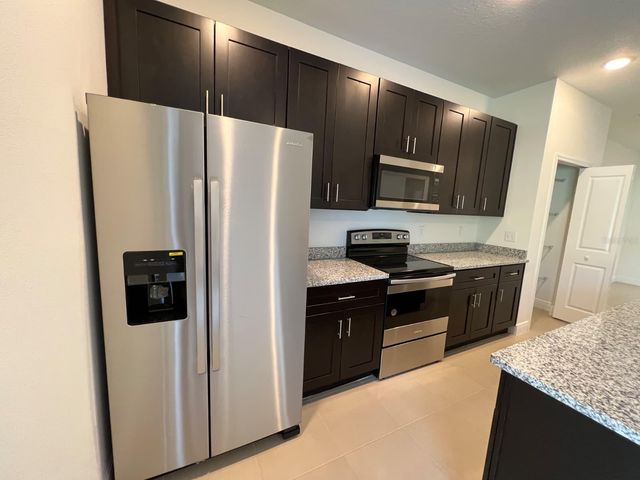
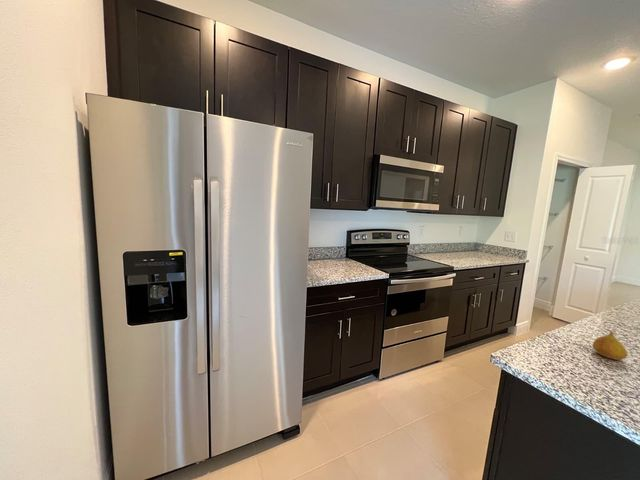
+ fruit (610, 343)
